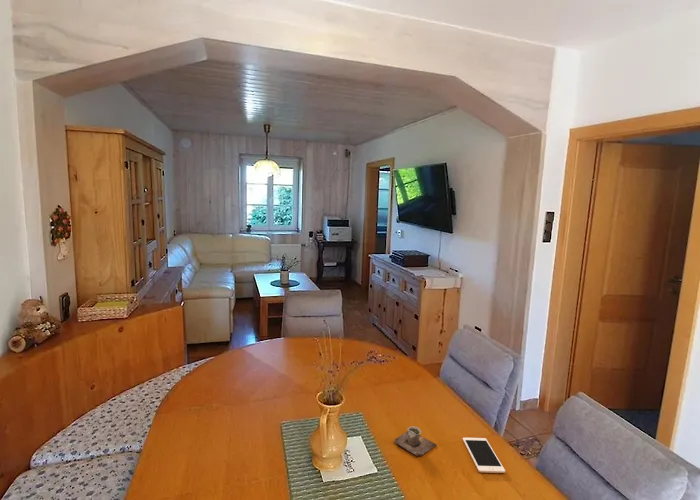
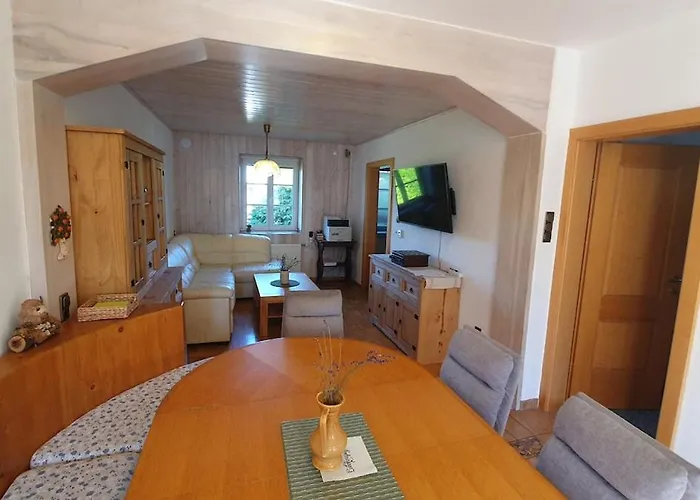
- cup (414, 436)
- cell phone (482, 454)
